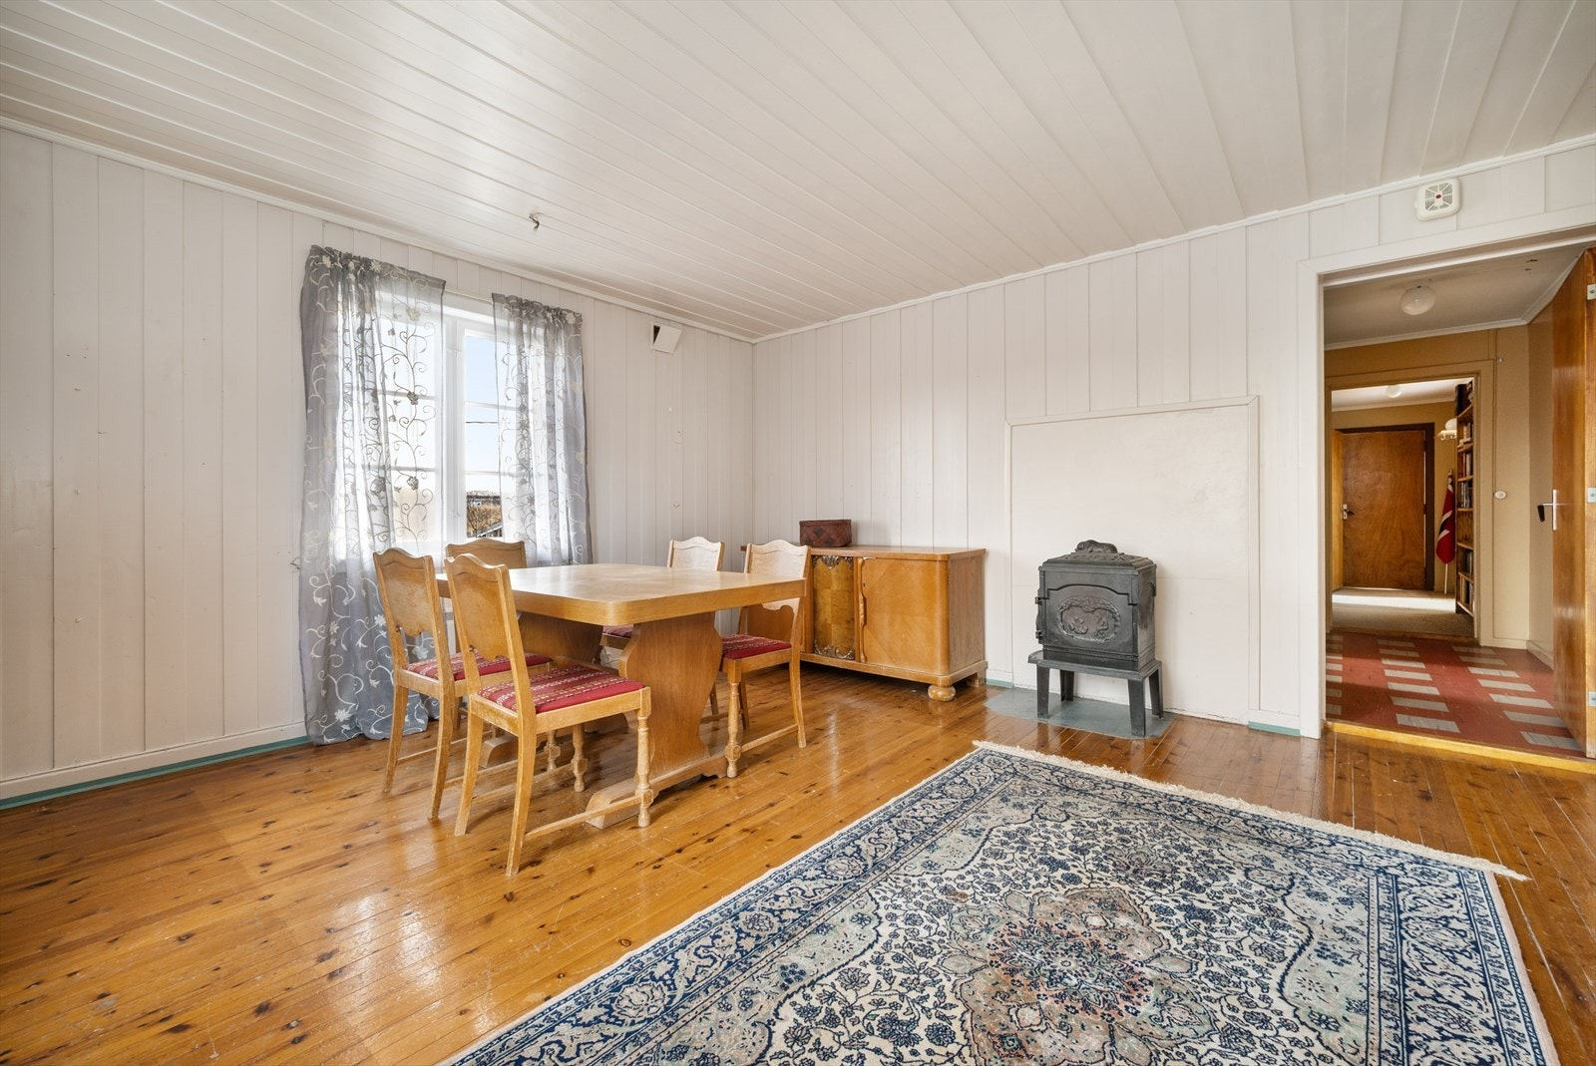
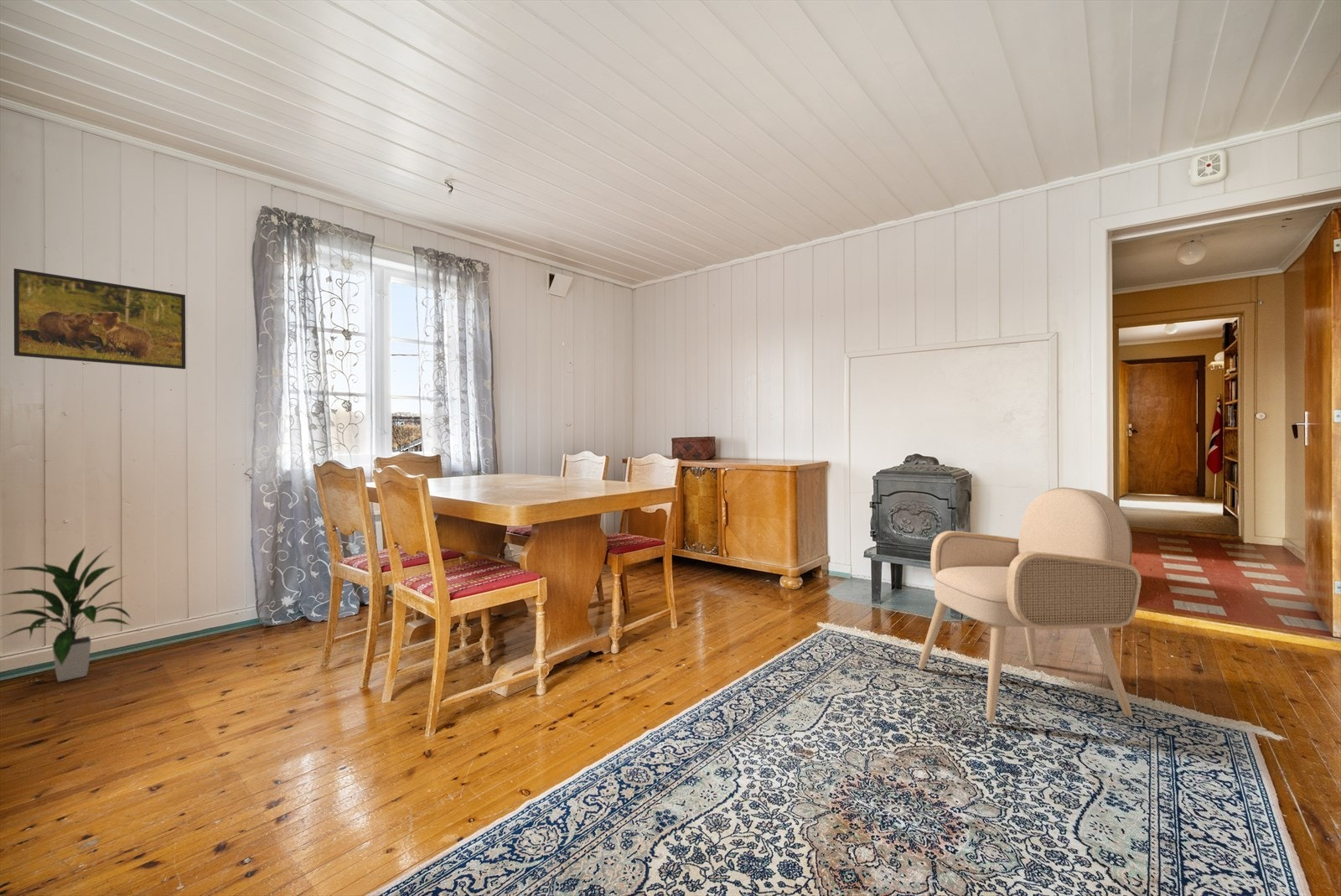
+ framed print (106, 323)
+ indoor plant (68, 613)
+ armchair (1019, 589)
